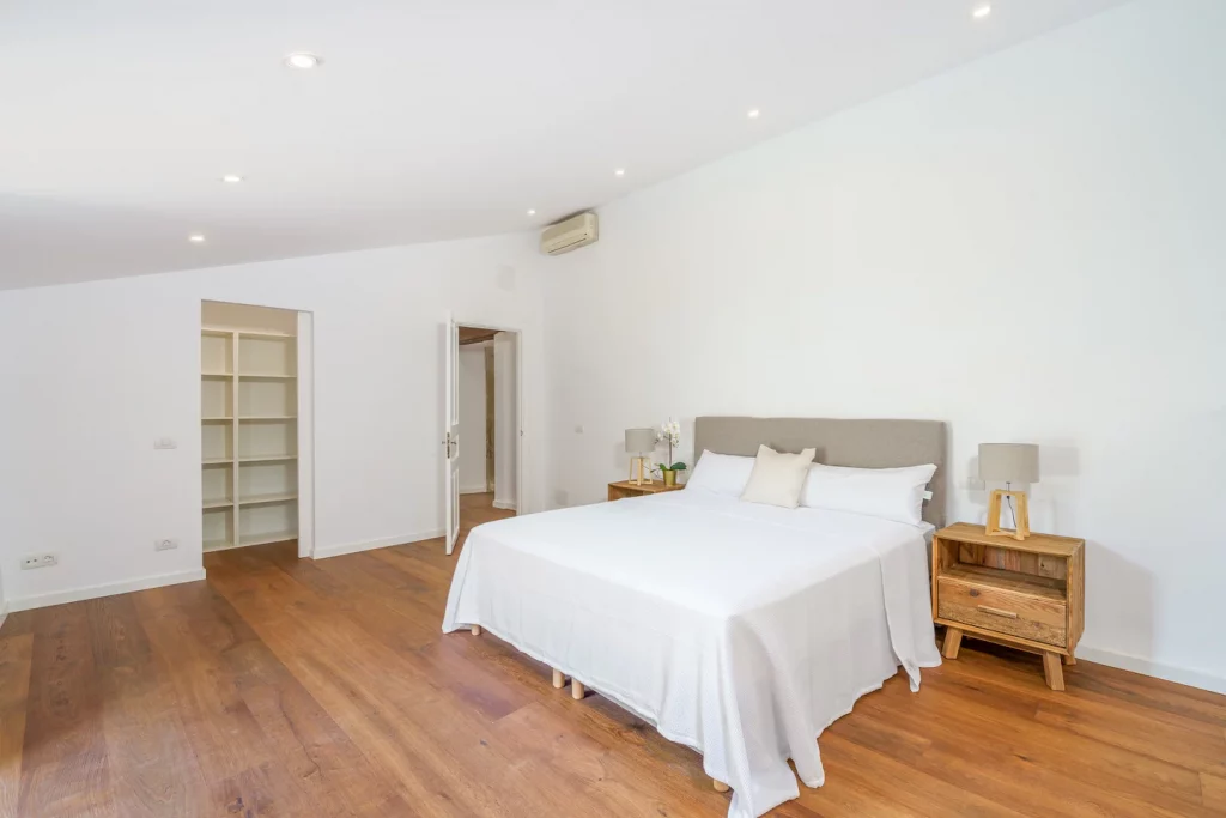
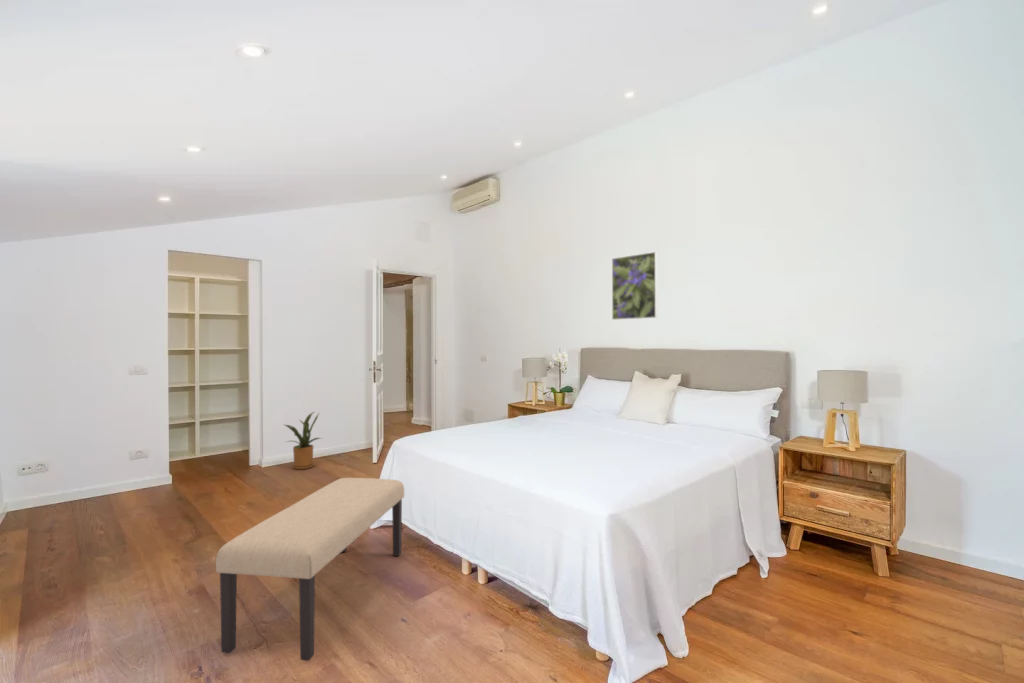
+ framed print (634, 287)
+ bench (328, 548)
+ house plant (300, 440)
